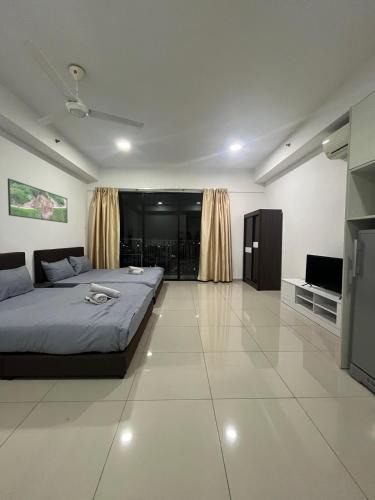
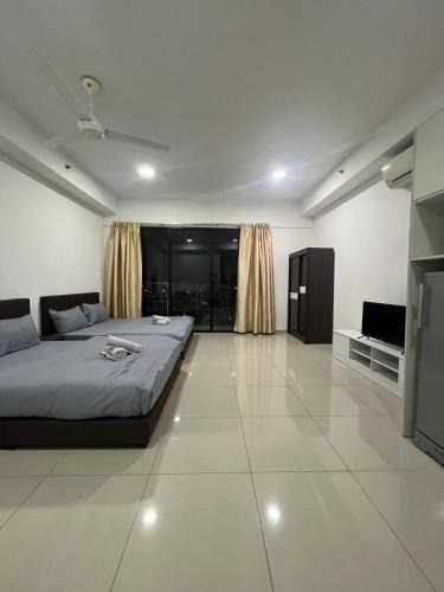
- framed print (43, 205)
